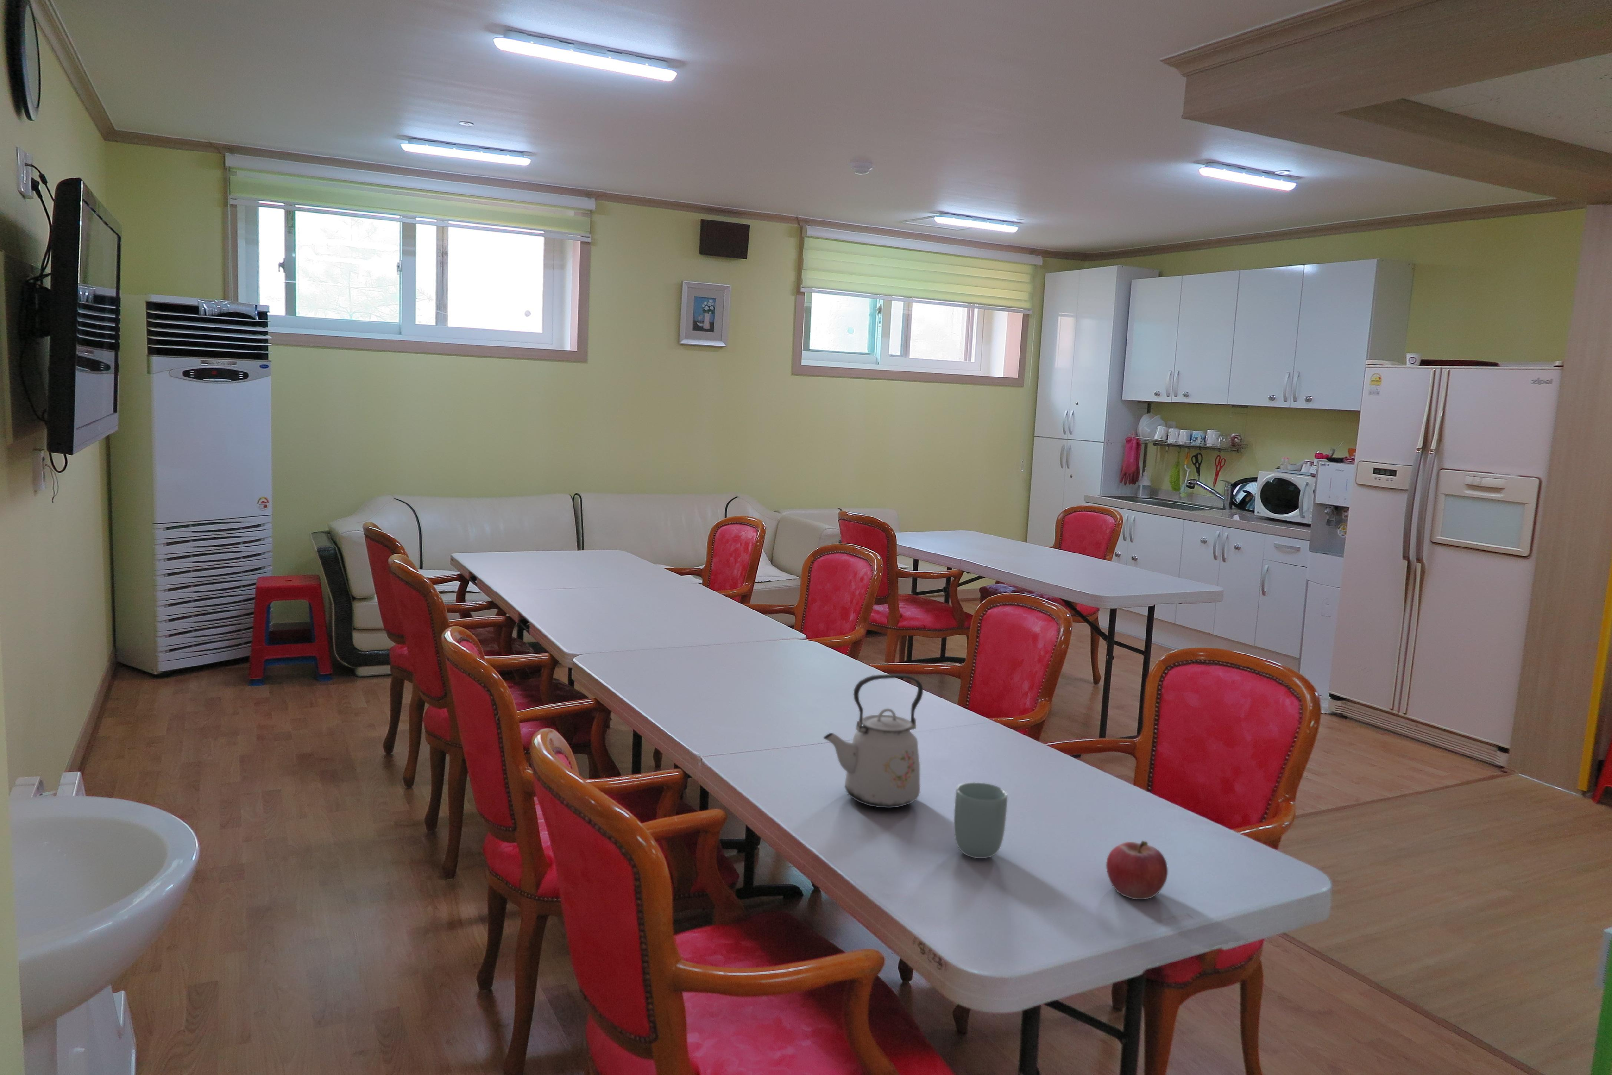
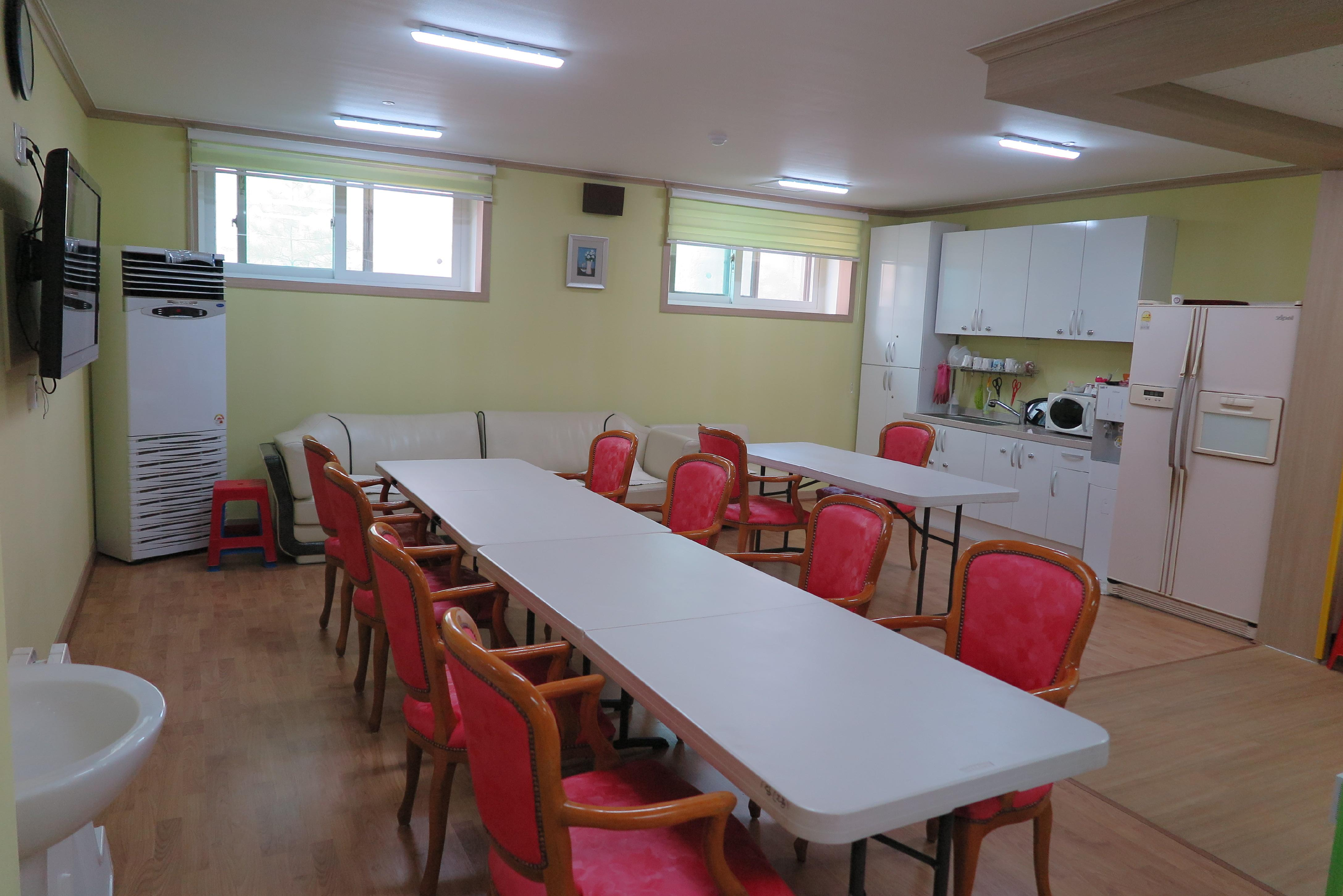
- fruit (1137, 864)
- cup (979, 822)
- kettle (873, 738)
